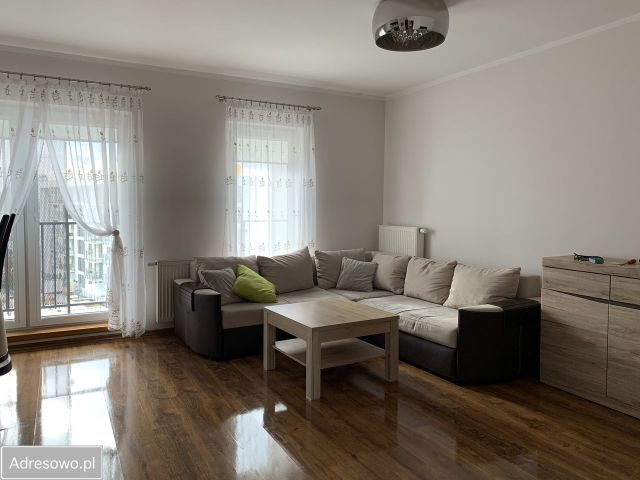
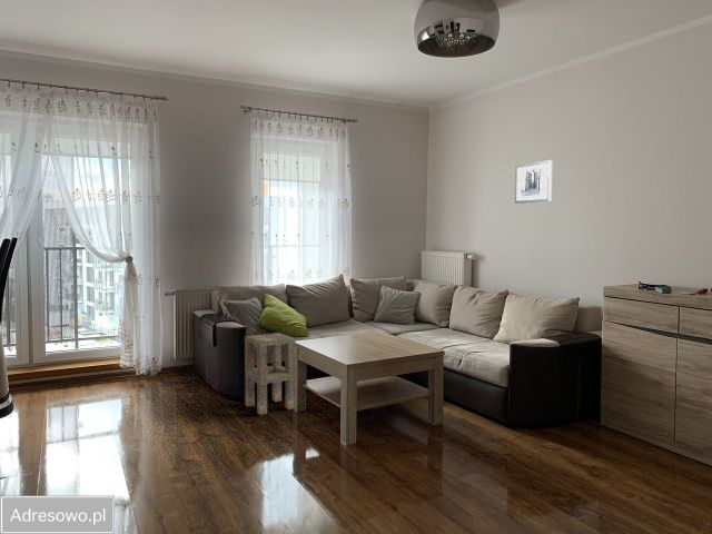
+ wall art (532, 182)
+ side table (269, 372)
